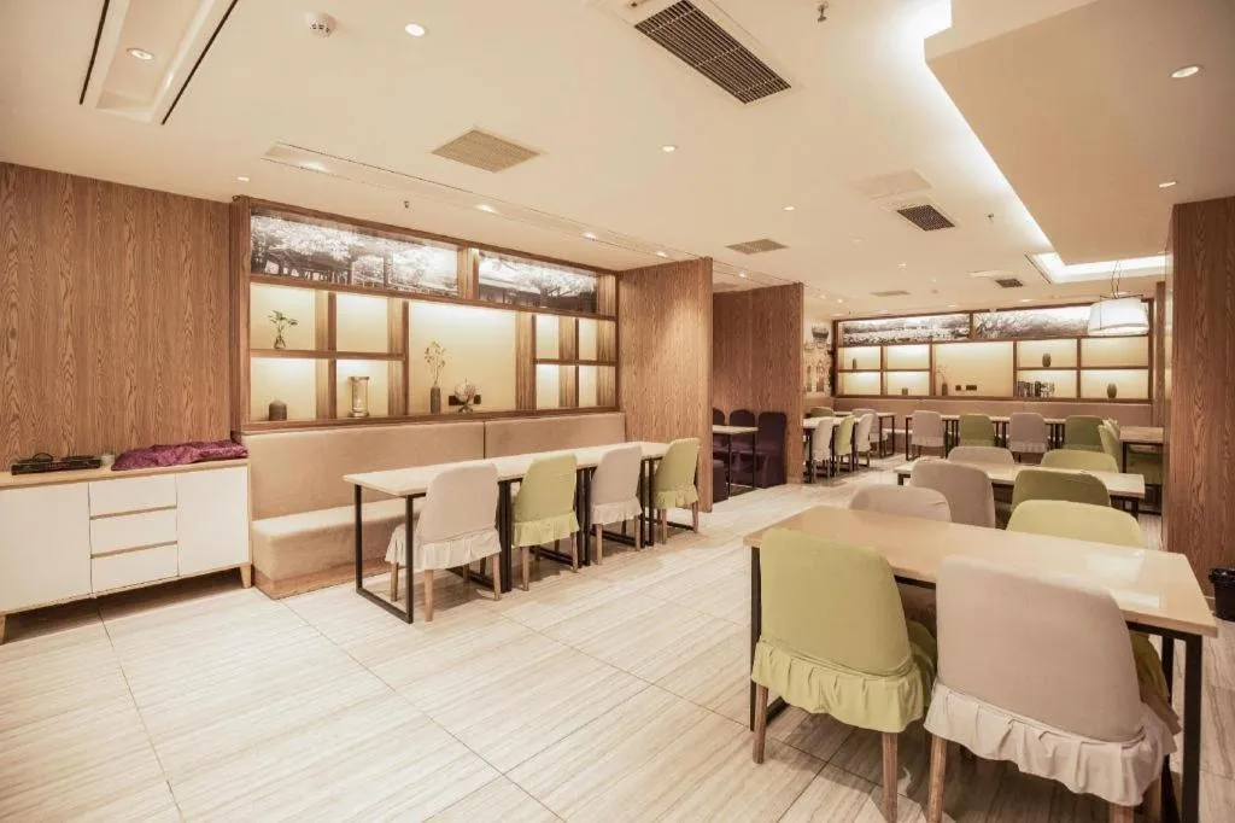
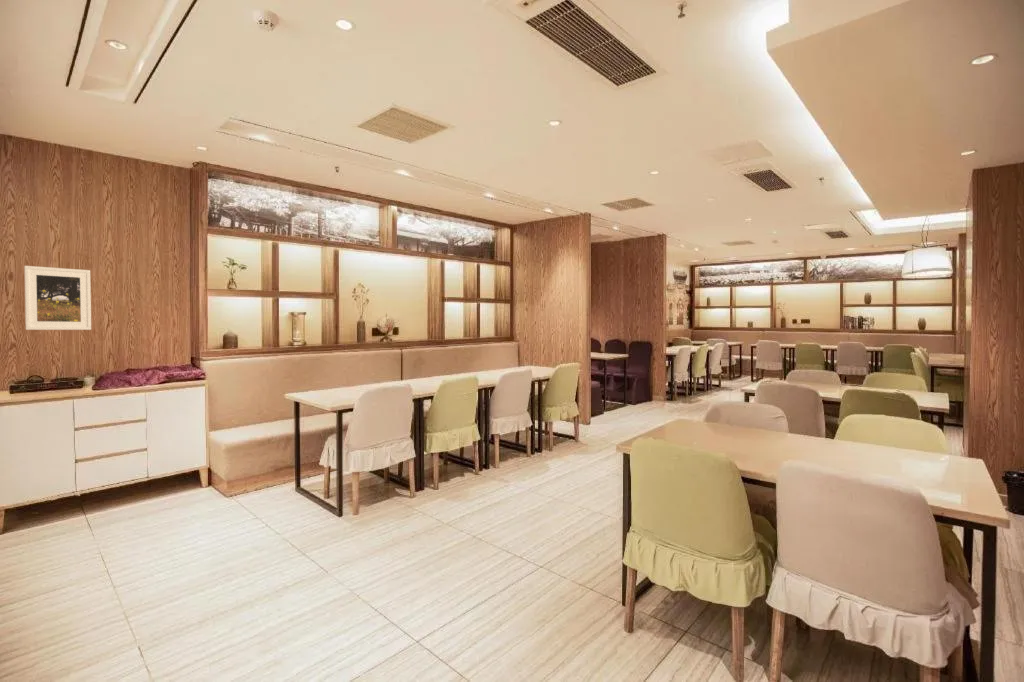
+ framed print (59, 298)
